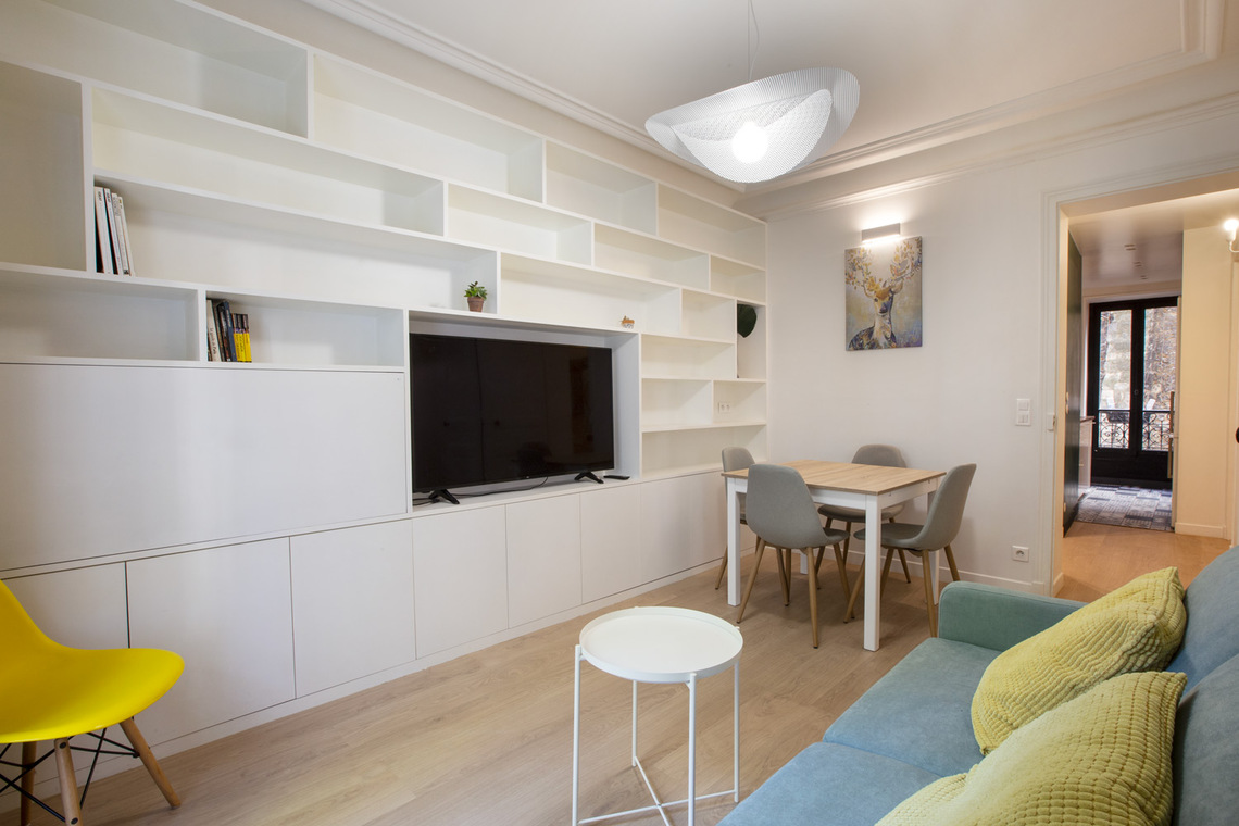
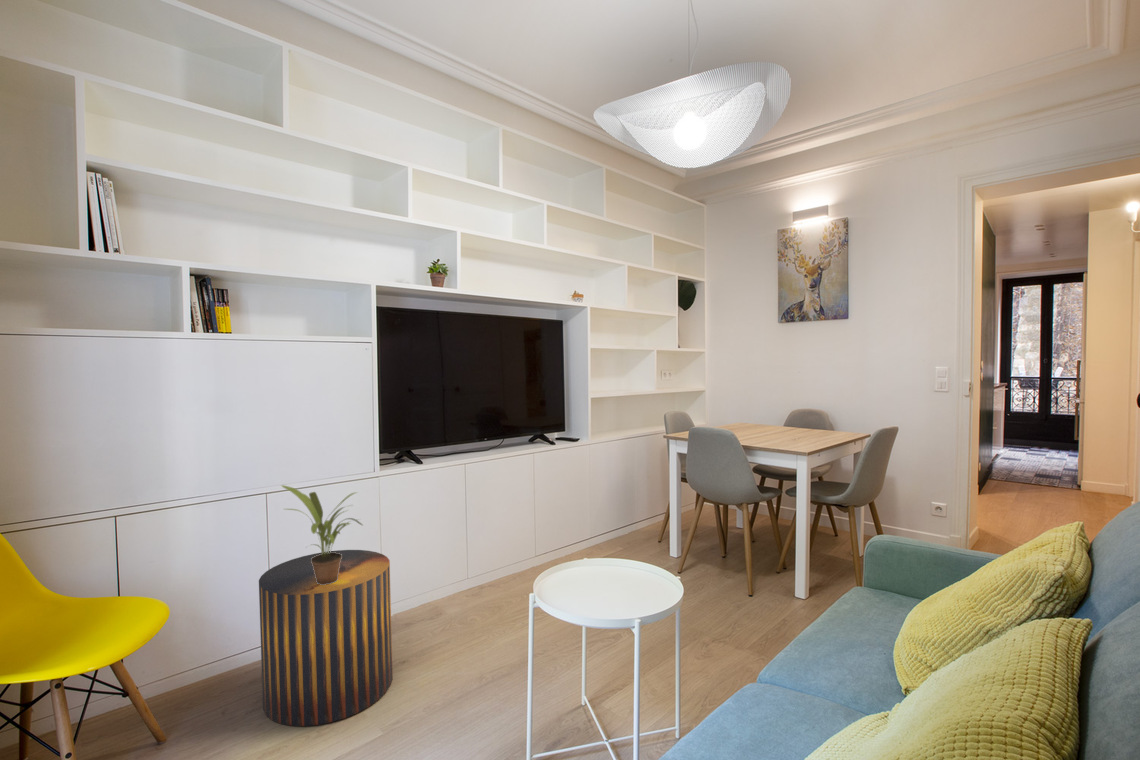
+ potted plant (319, 532)
+ stool (328, 628)
